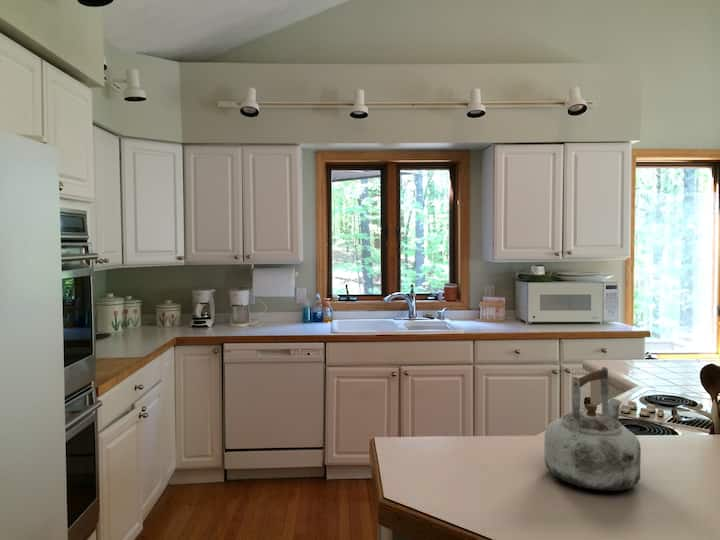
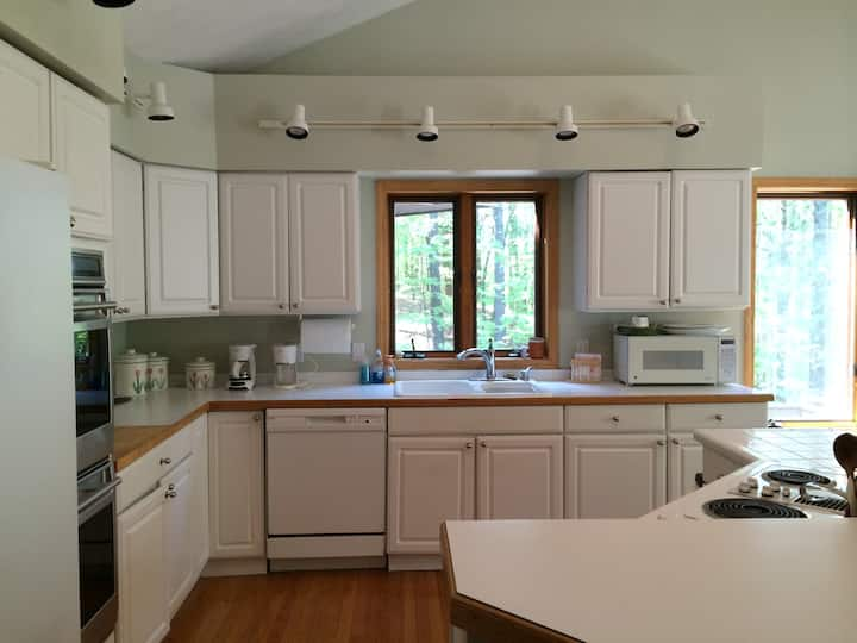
- kettle (595, 421)
